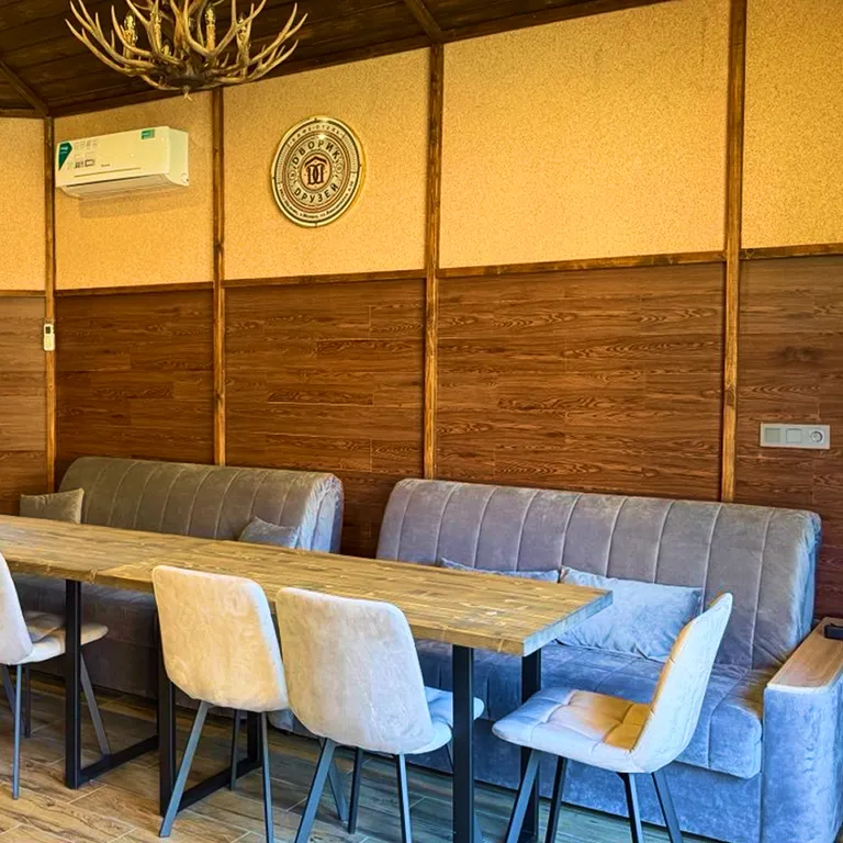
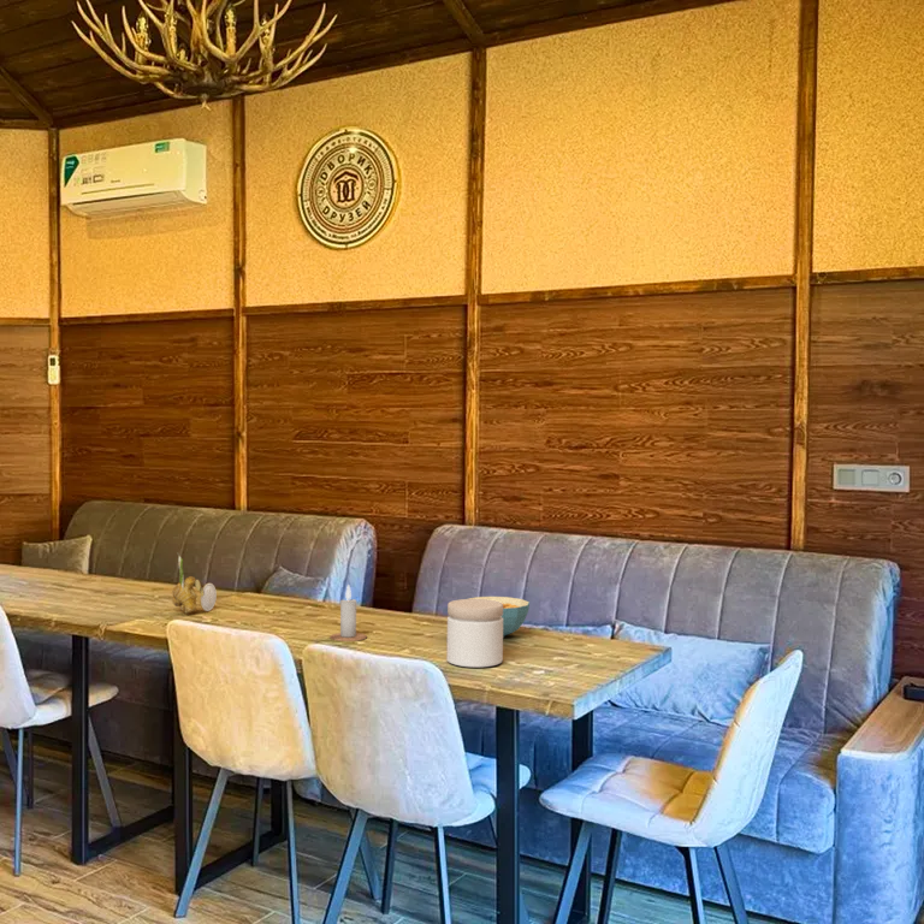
+ cereal bowl (500, 616)
+ candle (348, 610)
+ plant (195, 580)
+ jar (474, 633)
